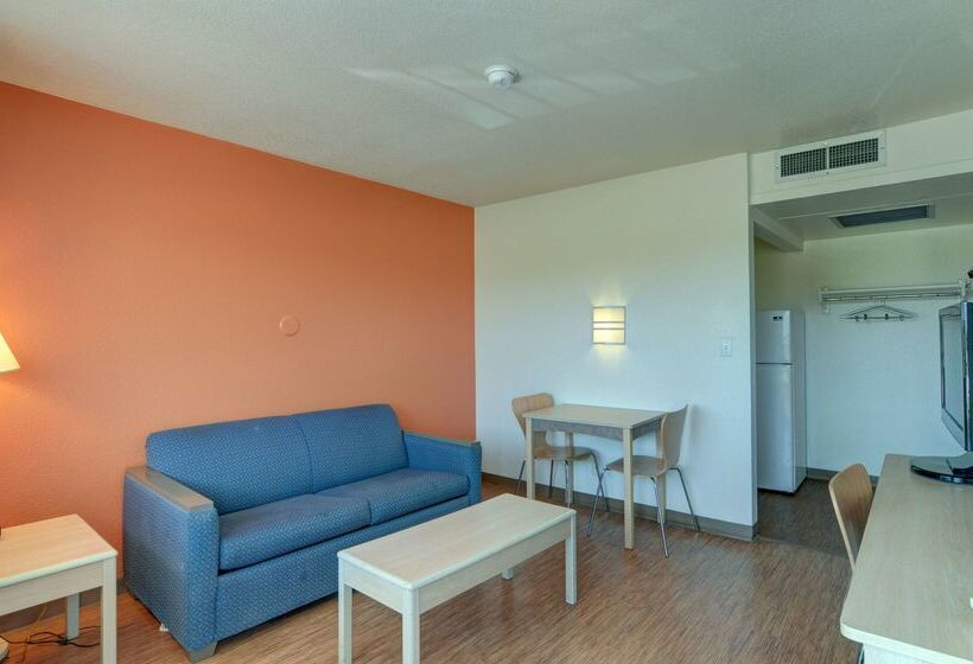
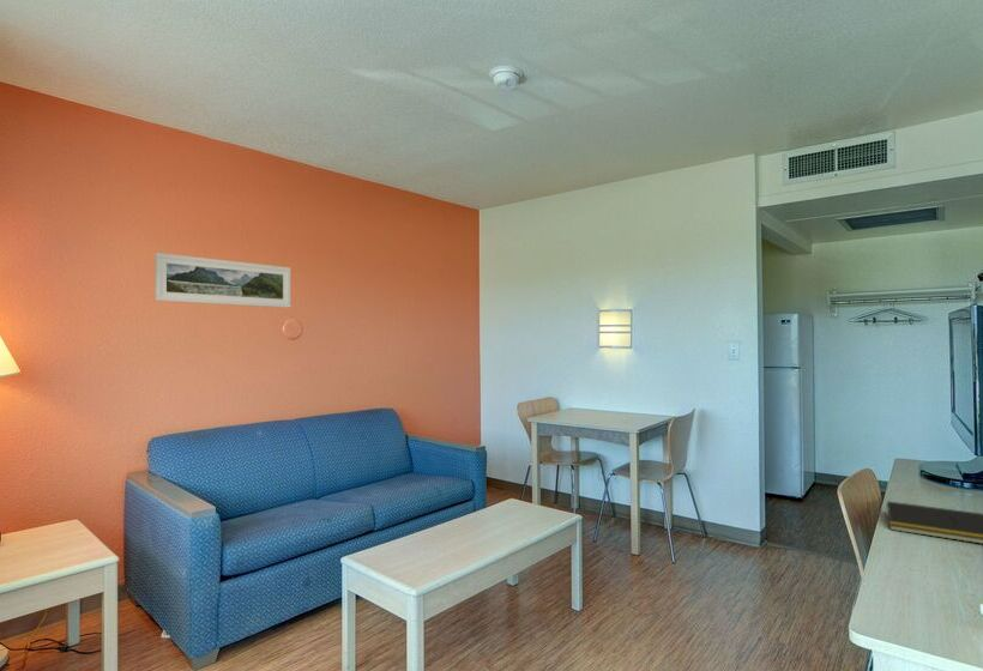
+ notepad (936, 521)
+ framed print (229, 282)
